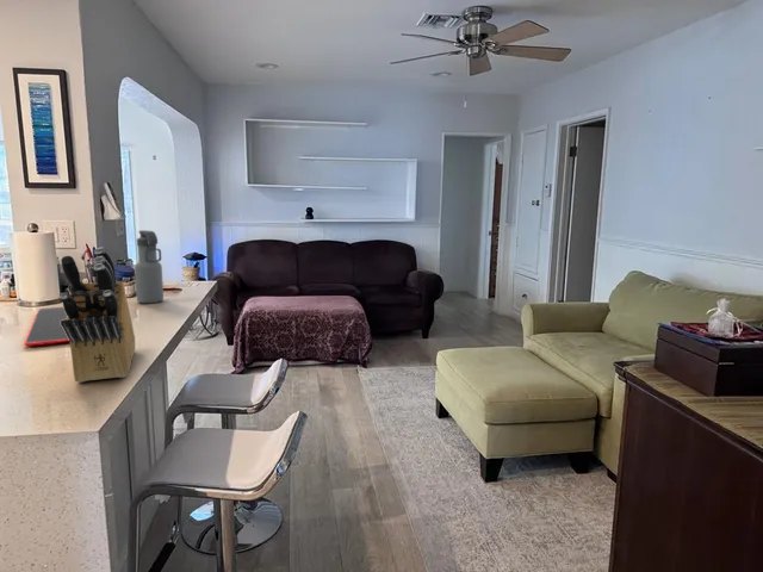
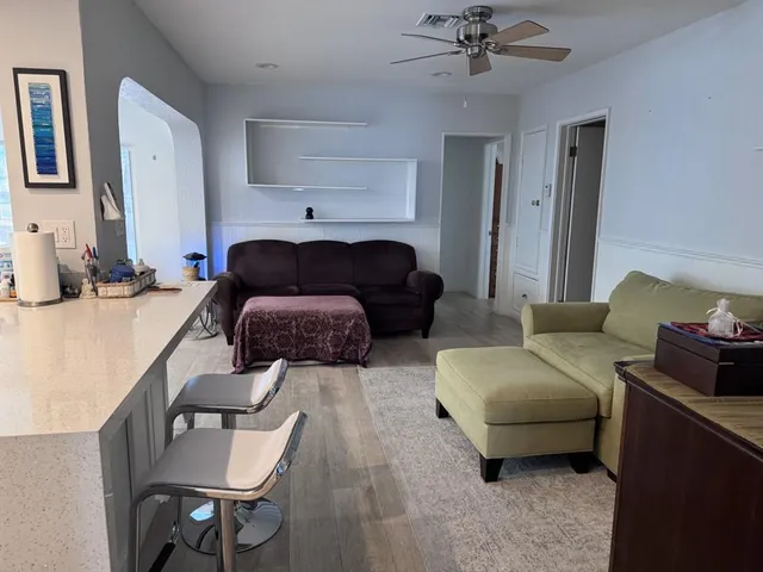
- knife block (100, 307)
- cutting board (66, 318)
- water bottle (148, 266)
